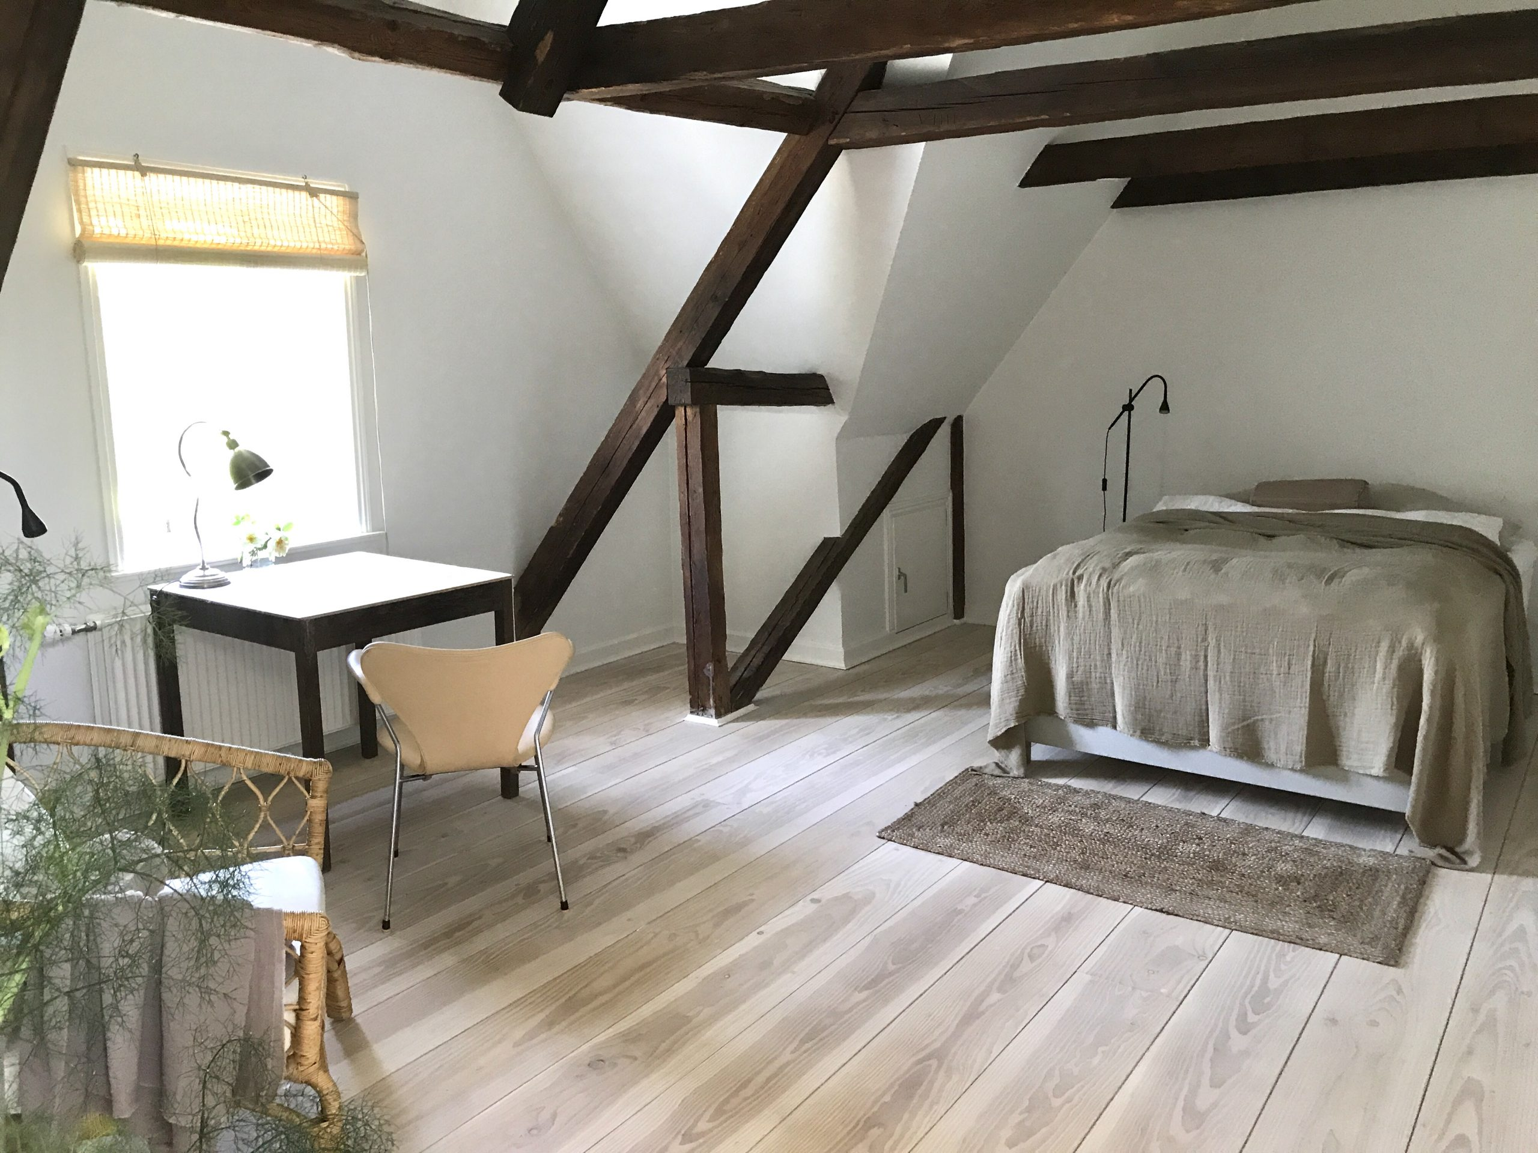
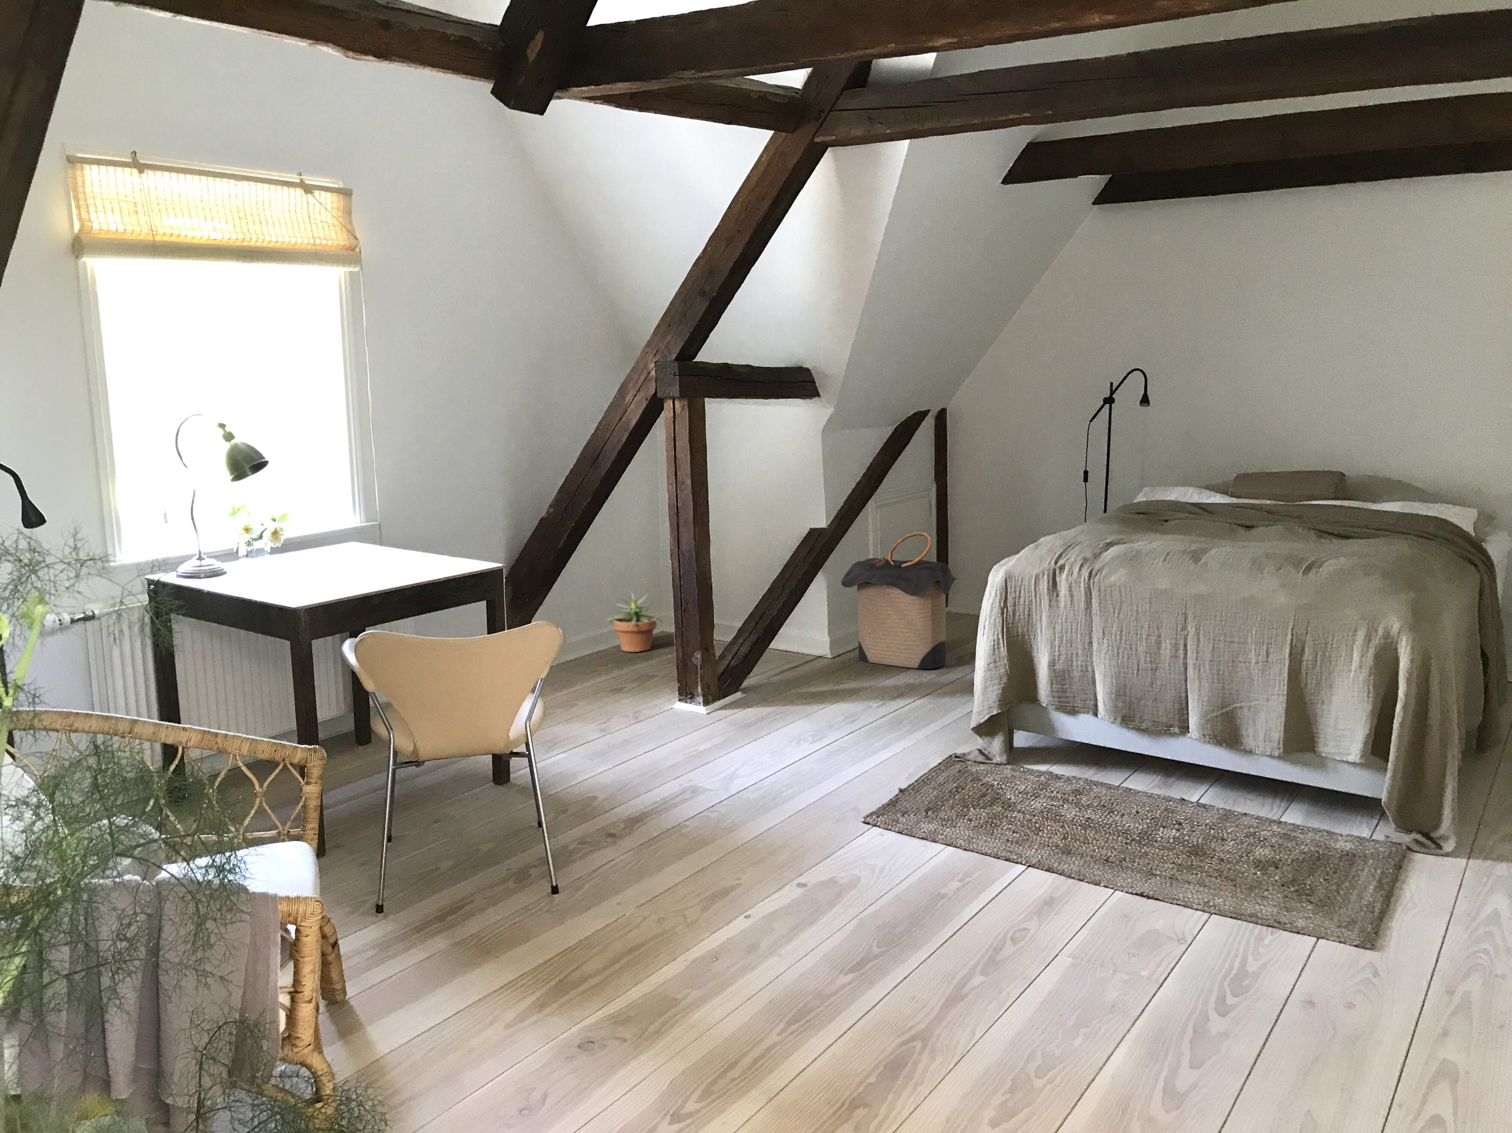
+ laundry hamper (898, 597)
+ potted plant (637, 621)
